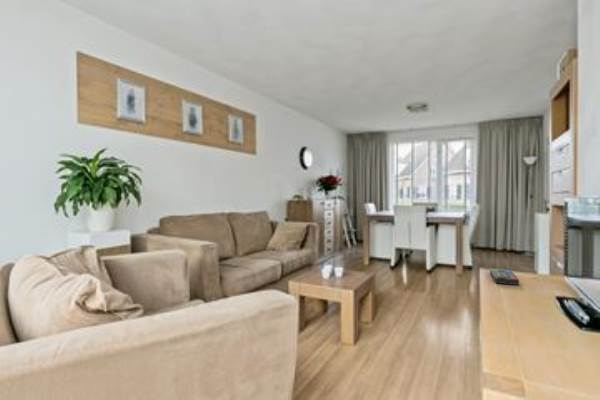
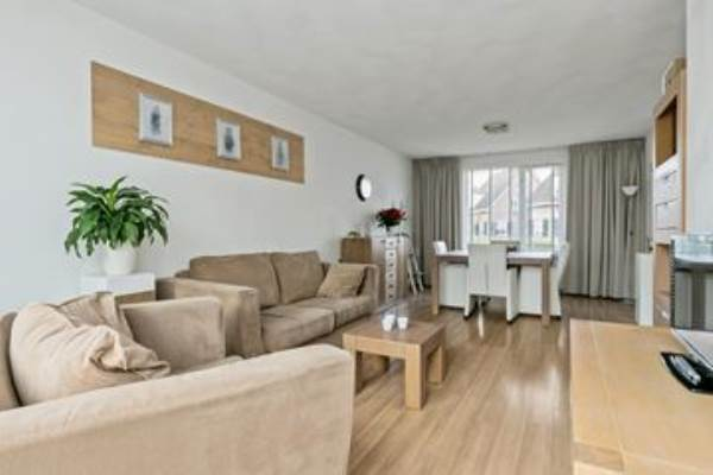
- remote control (503, 275)
